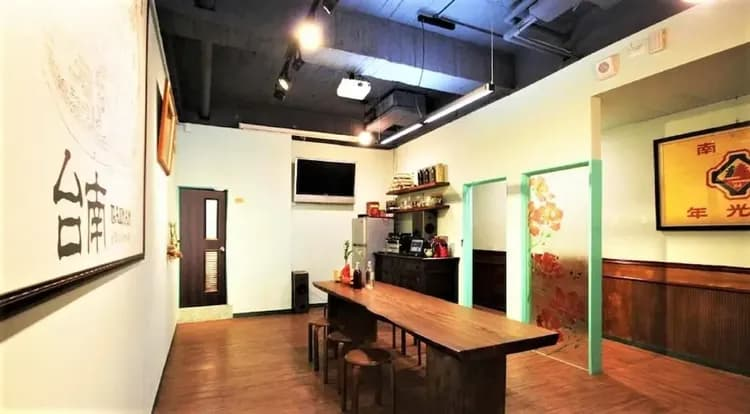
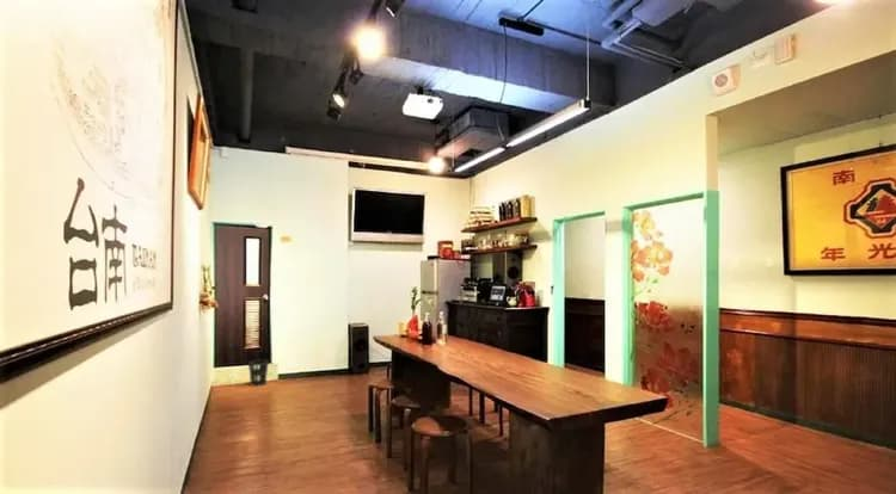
+ wastebasket (258, 372)
